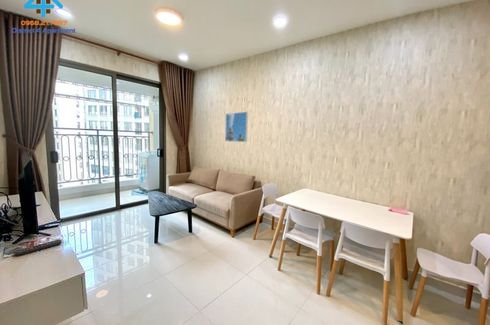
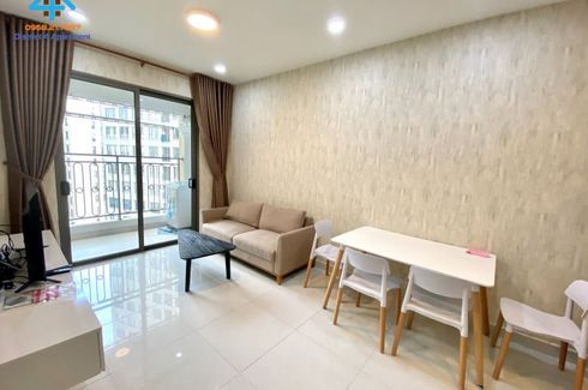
- remote control (39, 246)
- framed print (236, 127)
